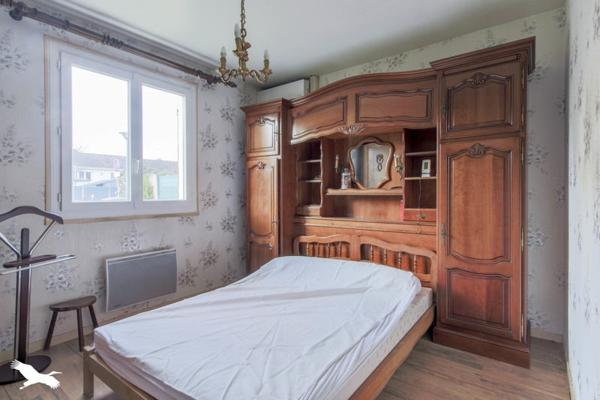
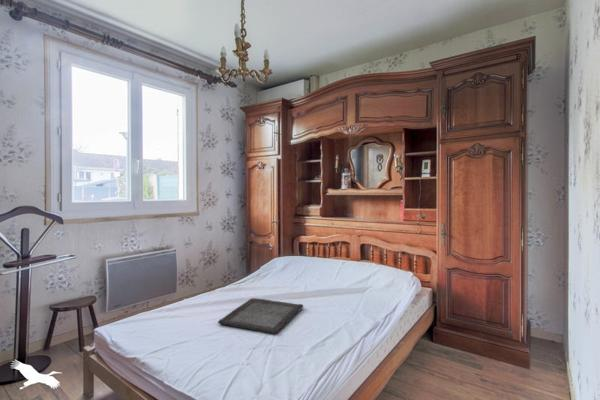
+ serving tray (262, 313)
